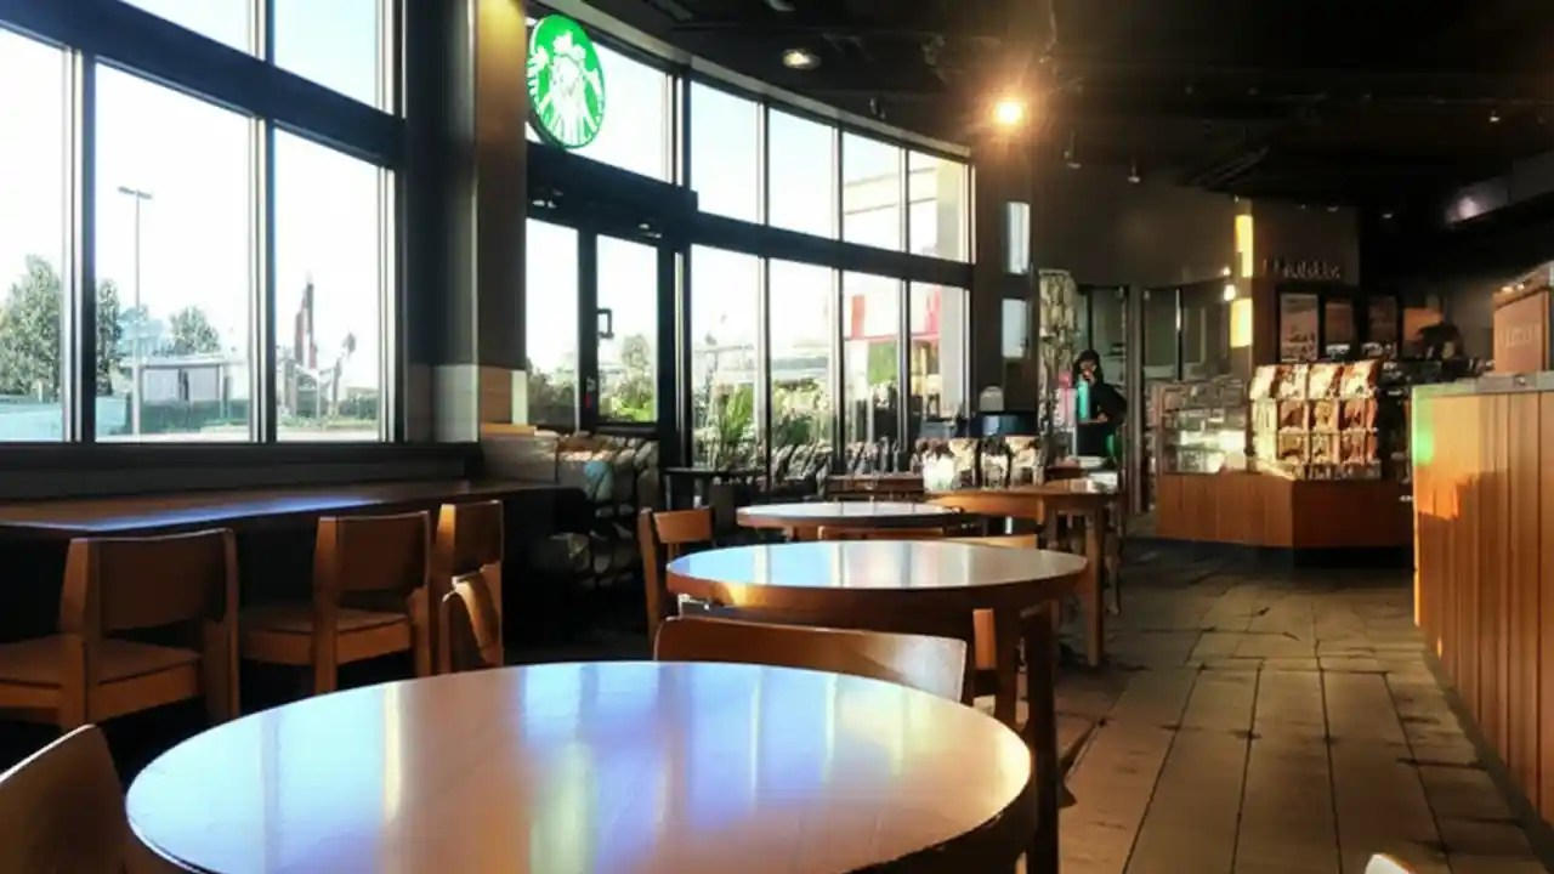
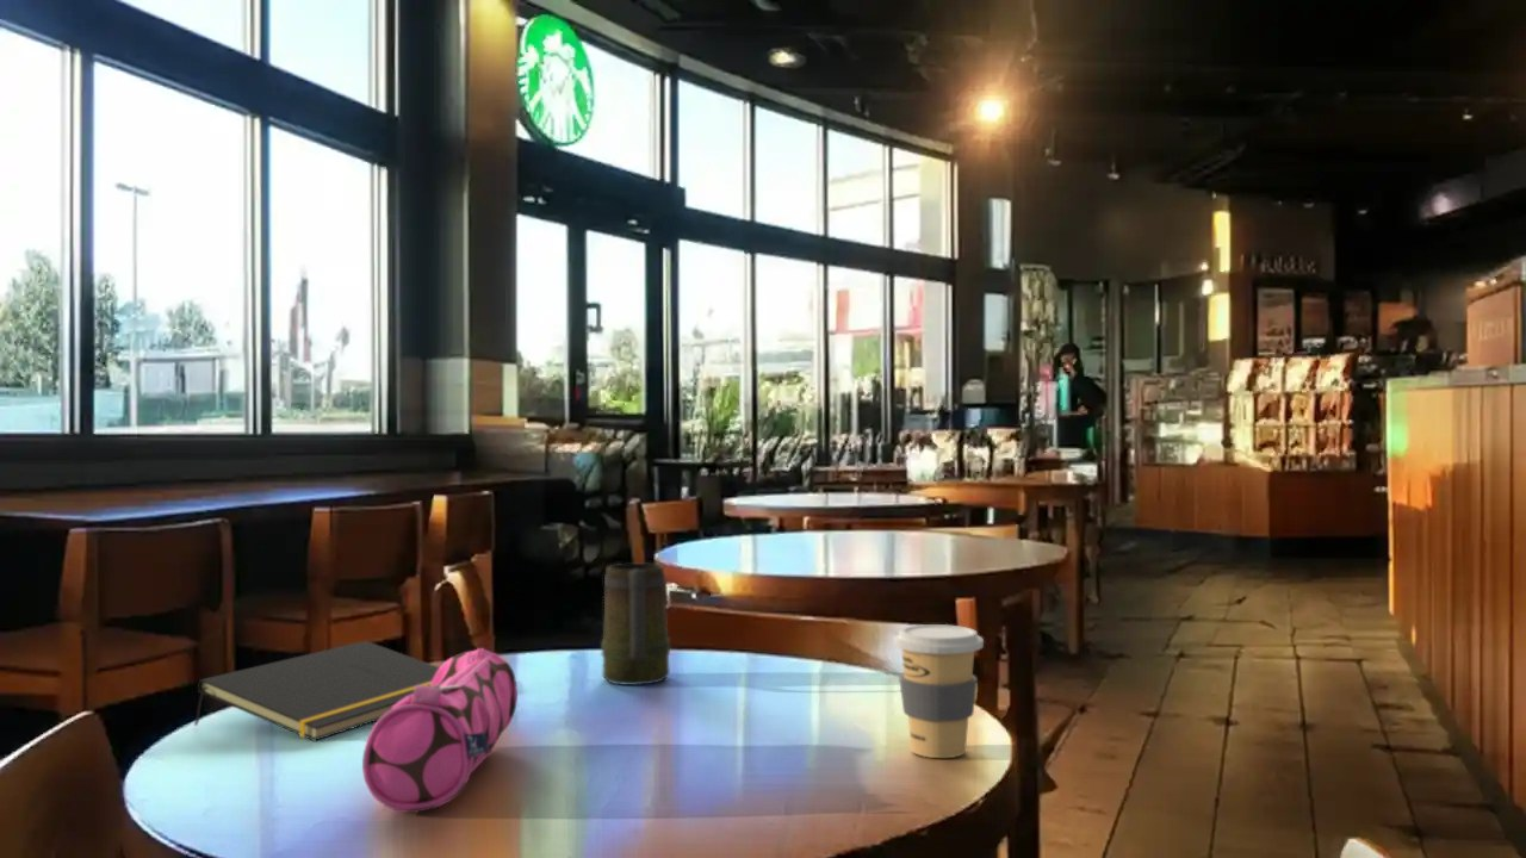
+ mug (635, 622)
+ notepad (342, 685)
+ coffee cup (938, 690)
+ pencil case (452, 717)
